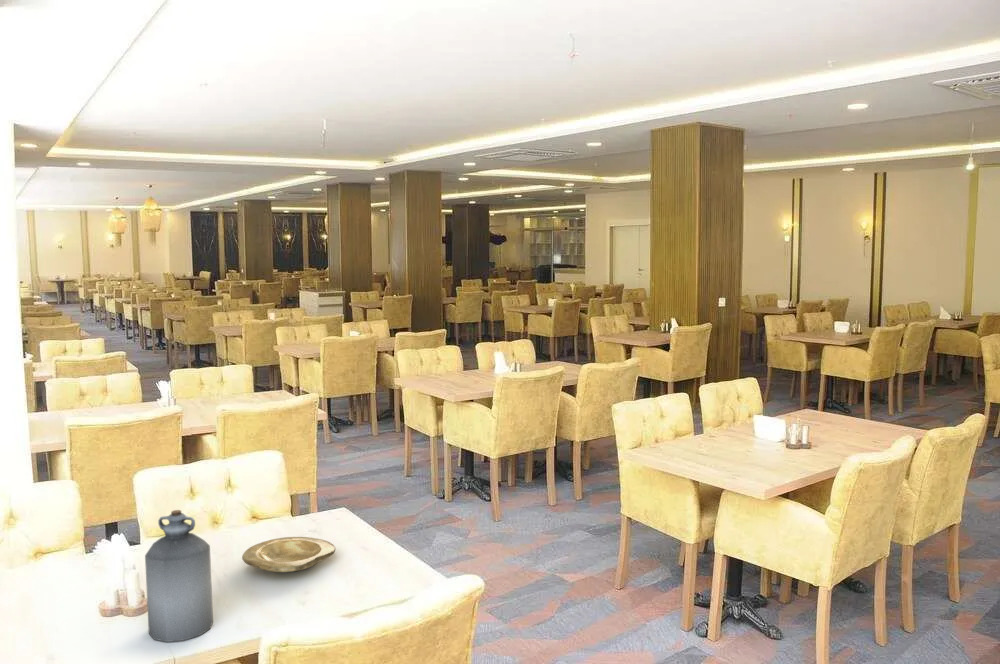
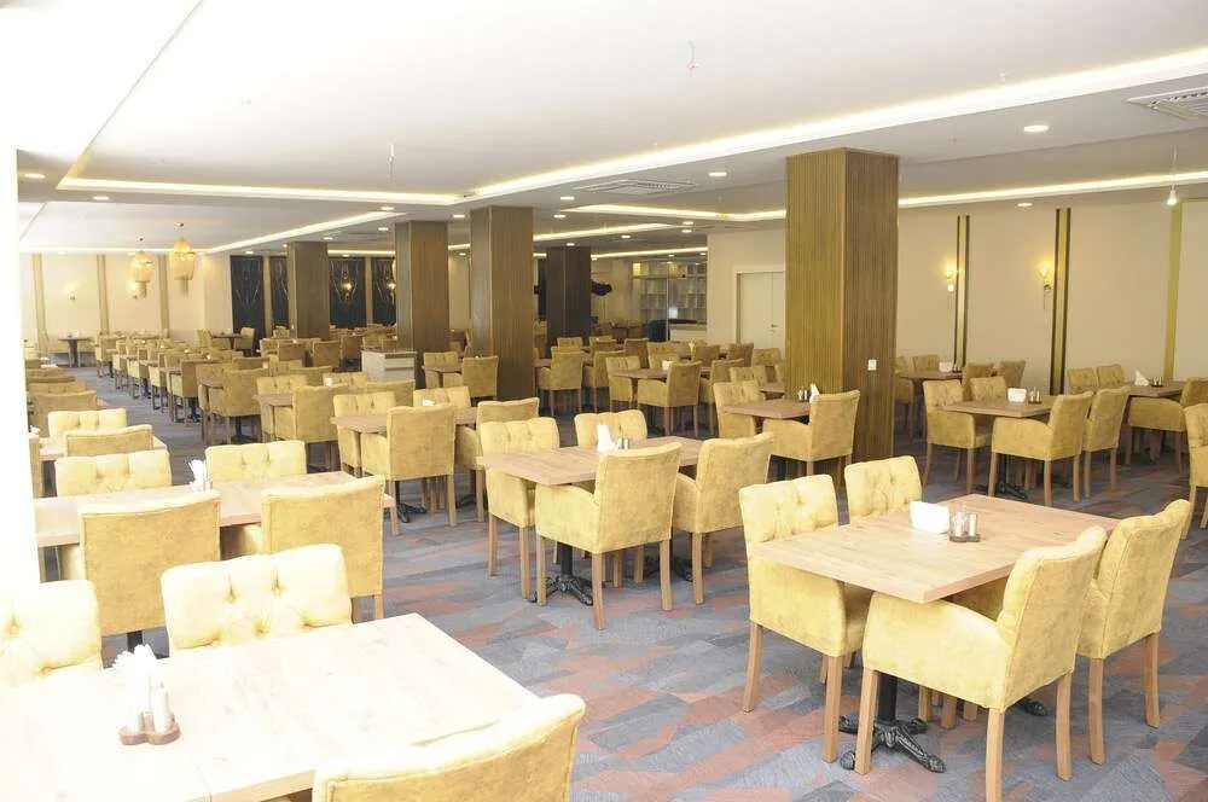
- plate (289, 556)
- bottle (178, 569)
